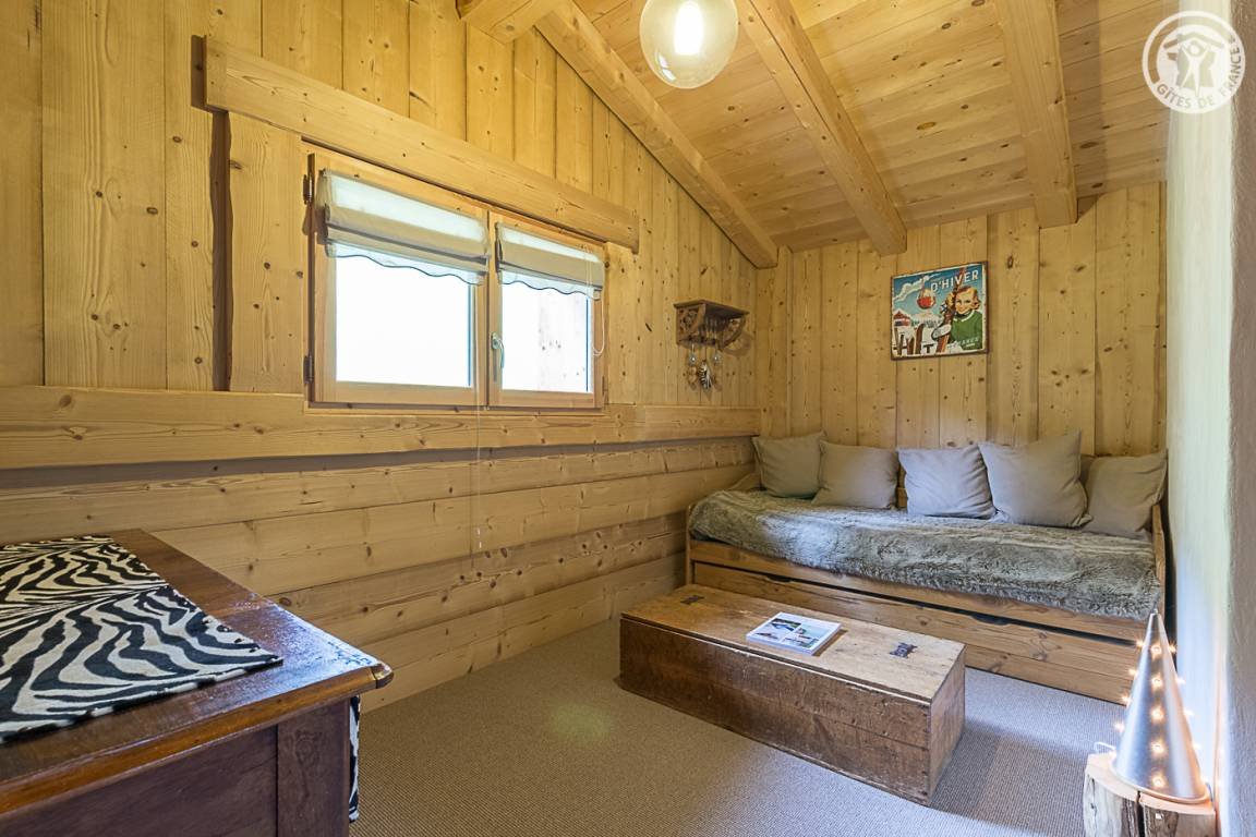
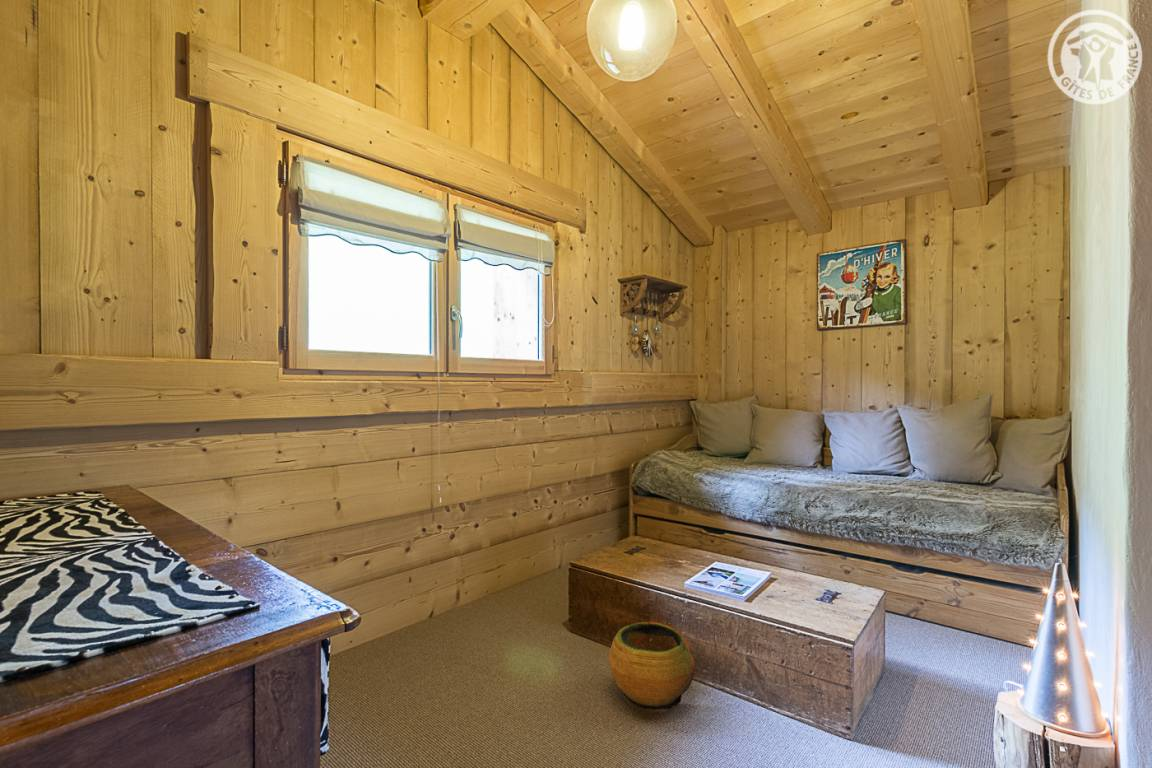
+ clay pot (640, 659)
